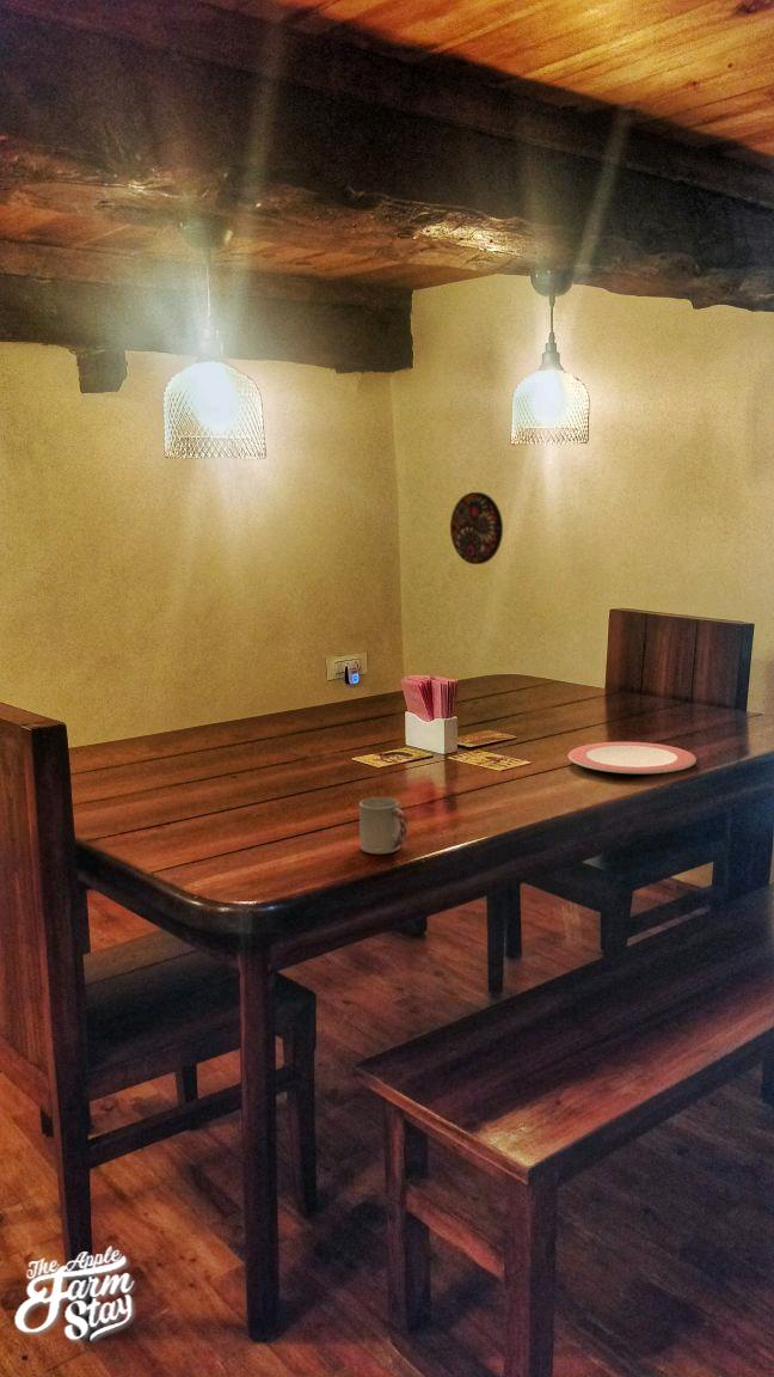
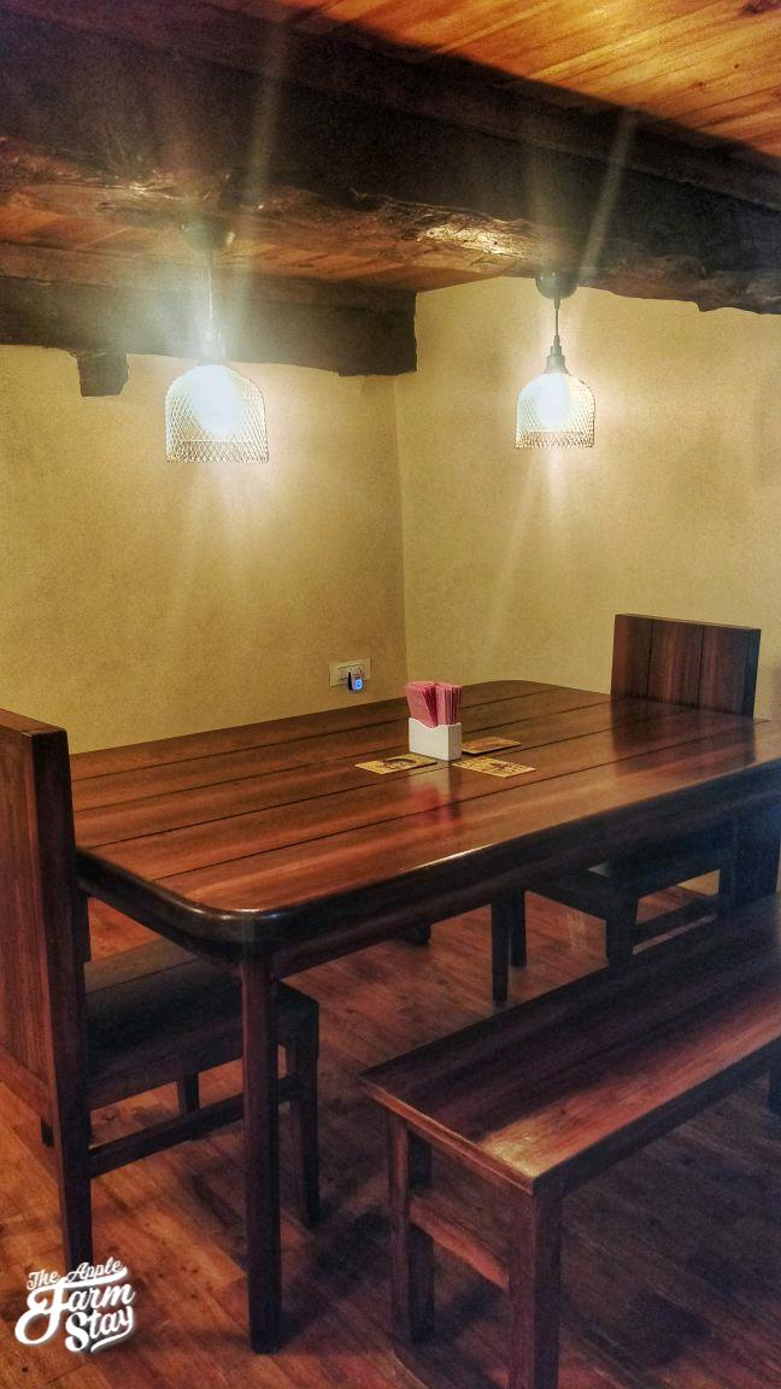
- decorative plate (475, 528)
- plate (631, 759)
- cup (386, 826)
